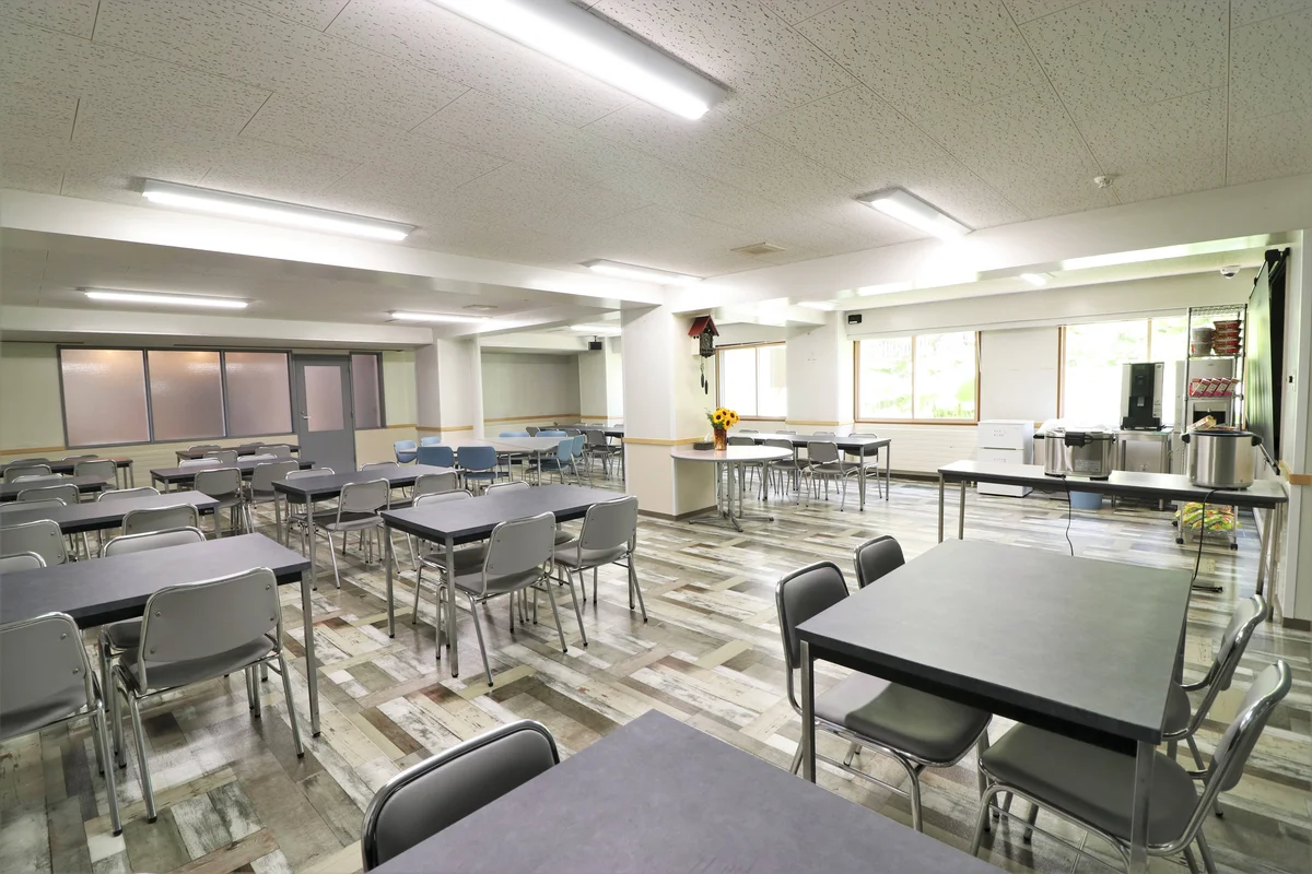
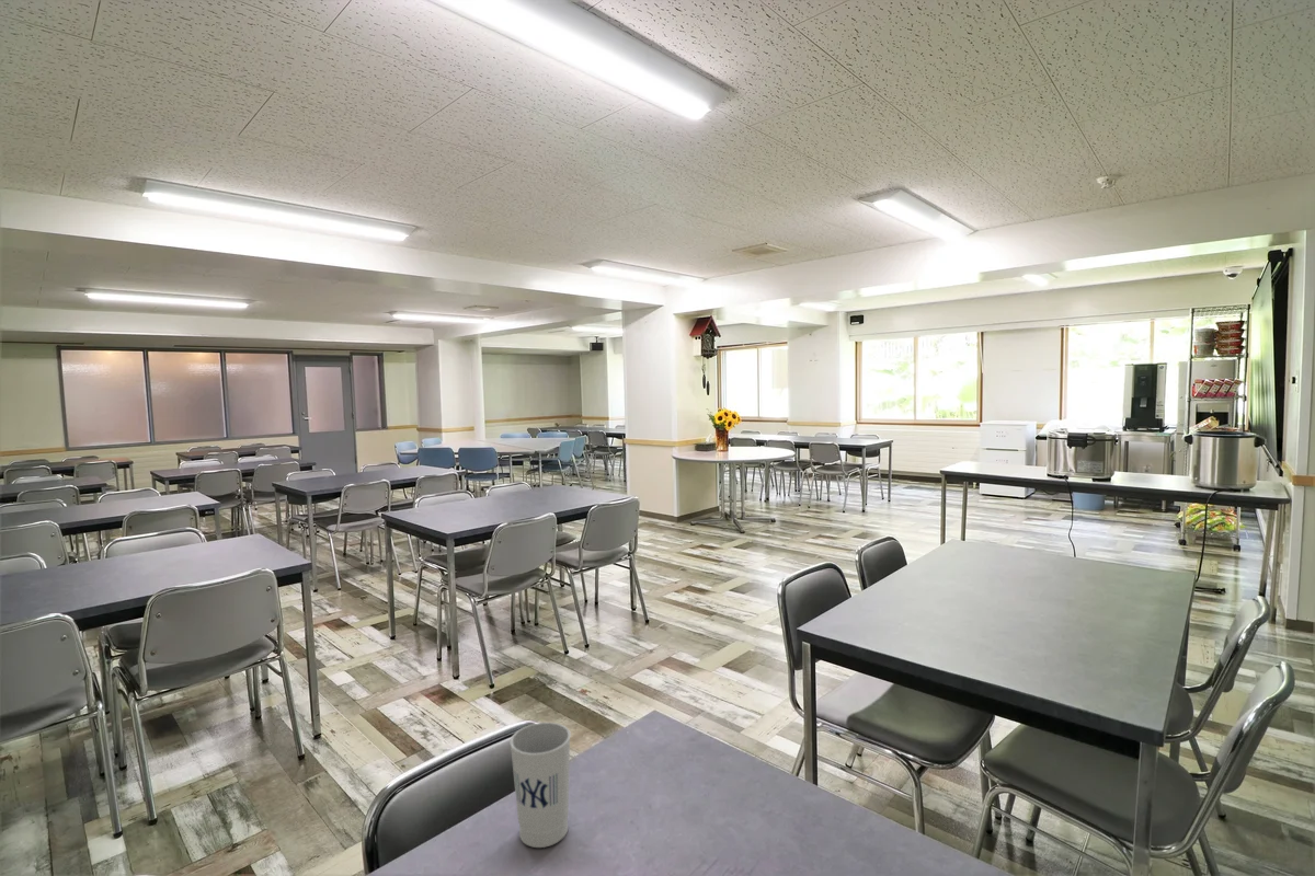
+ cup (541, 784)
